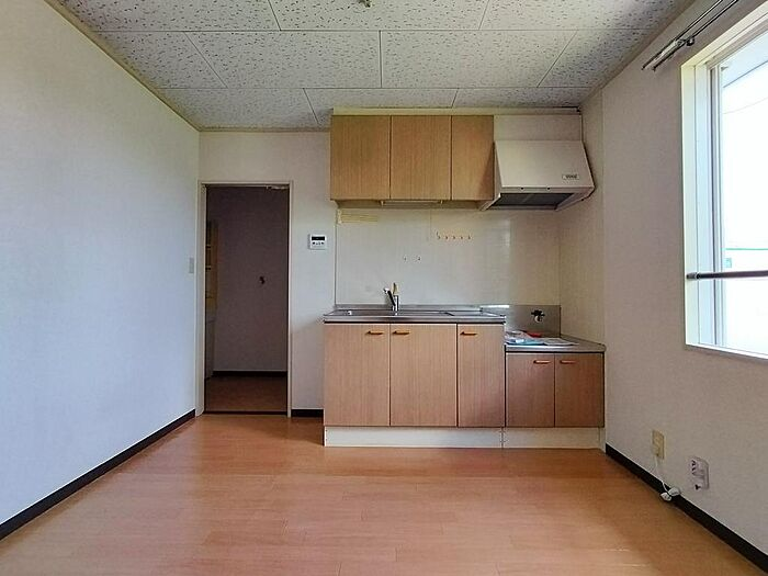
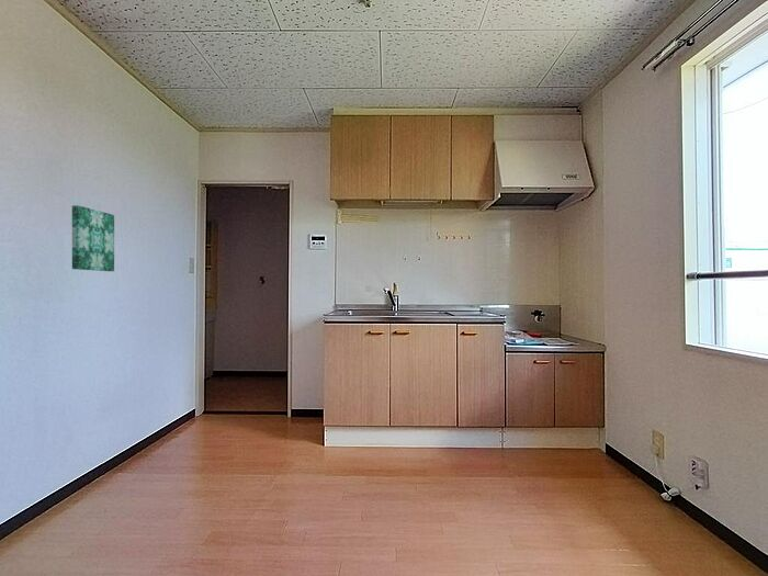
+ wall art (93, 240)
